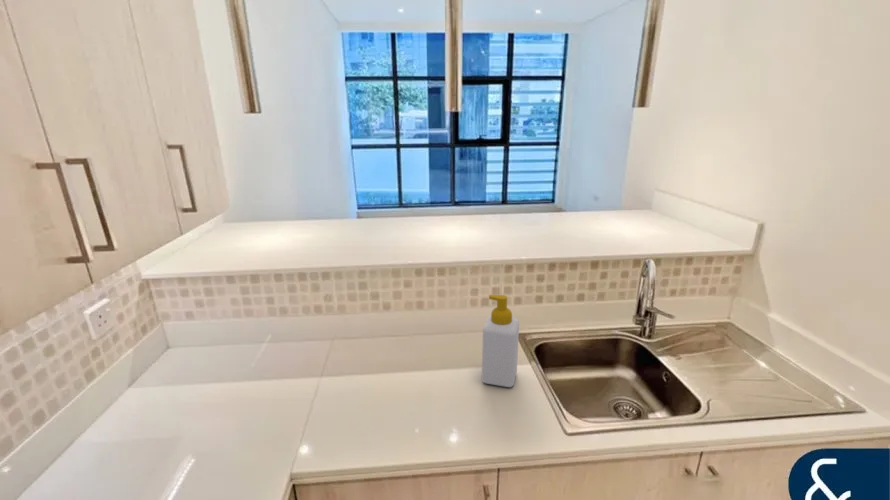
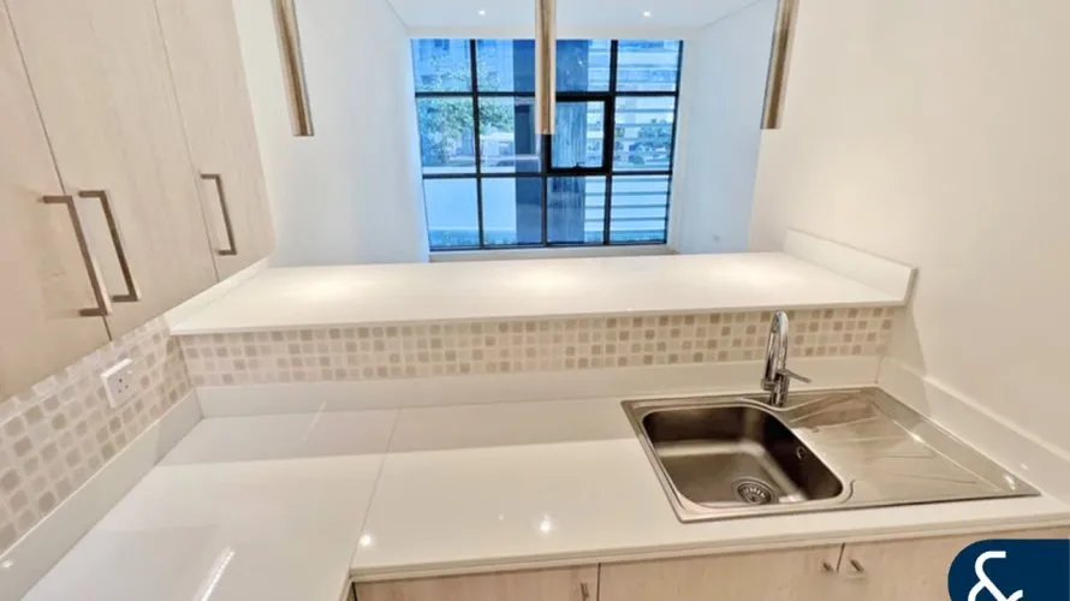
- soap bottle (500, 338)
